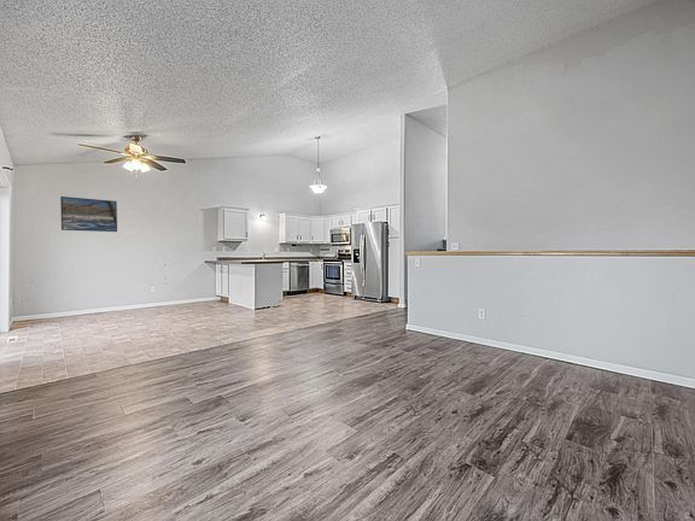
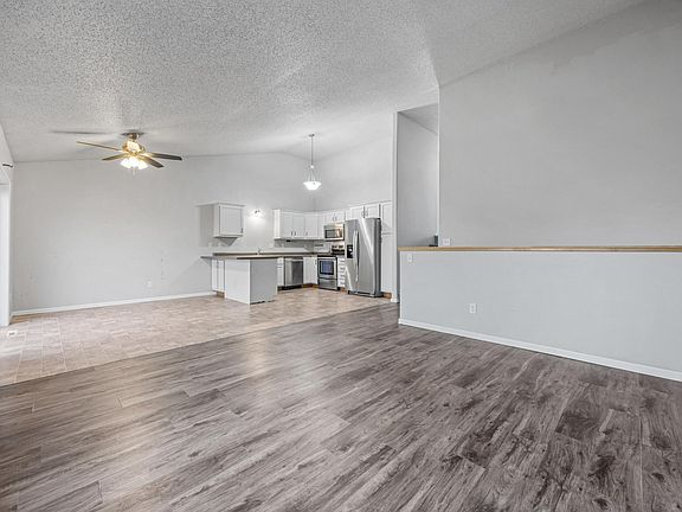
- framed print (89, 215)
